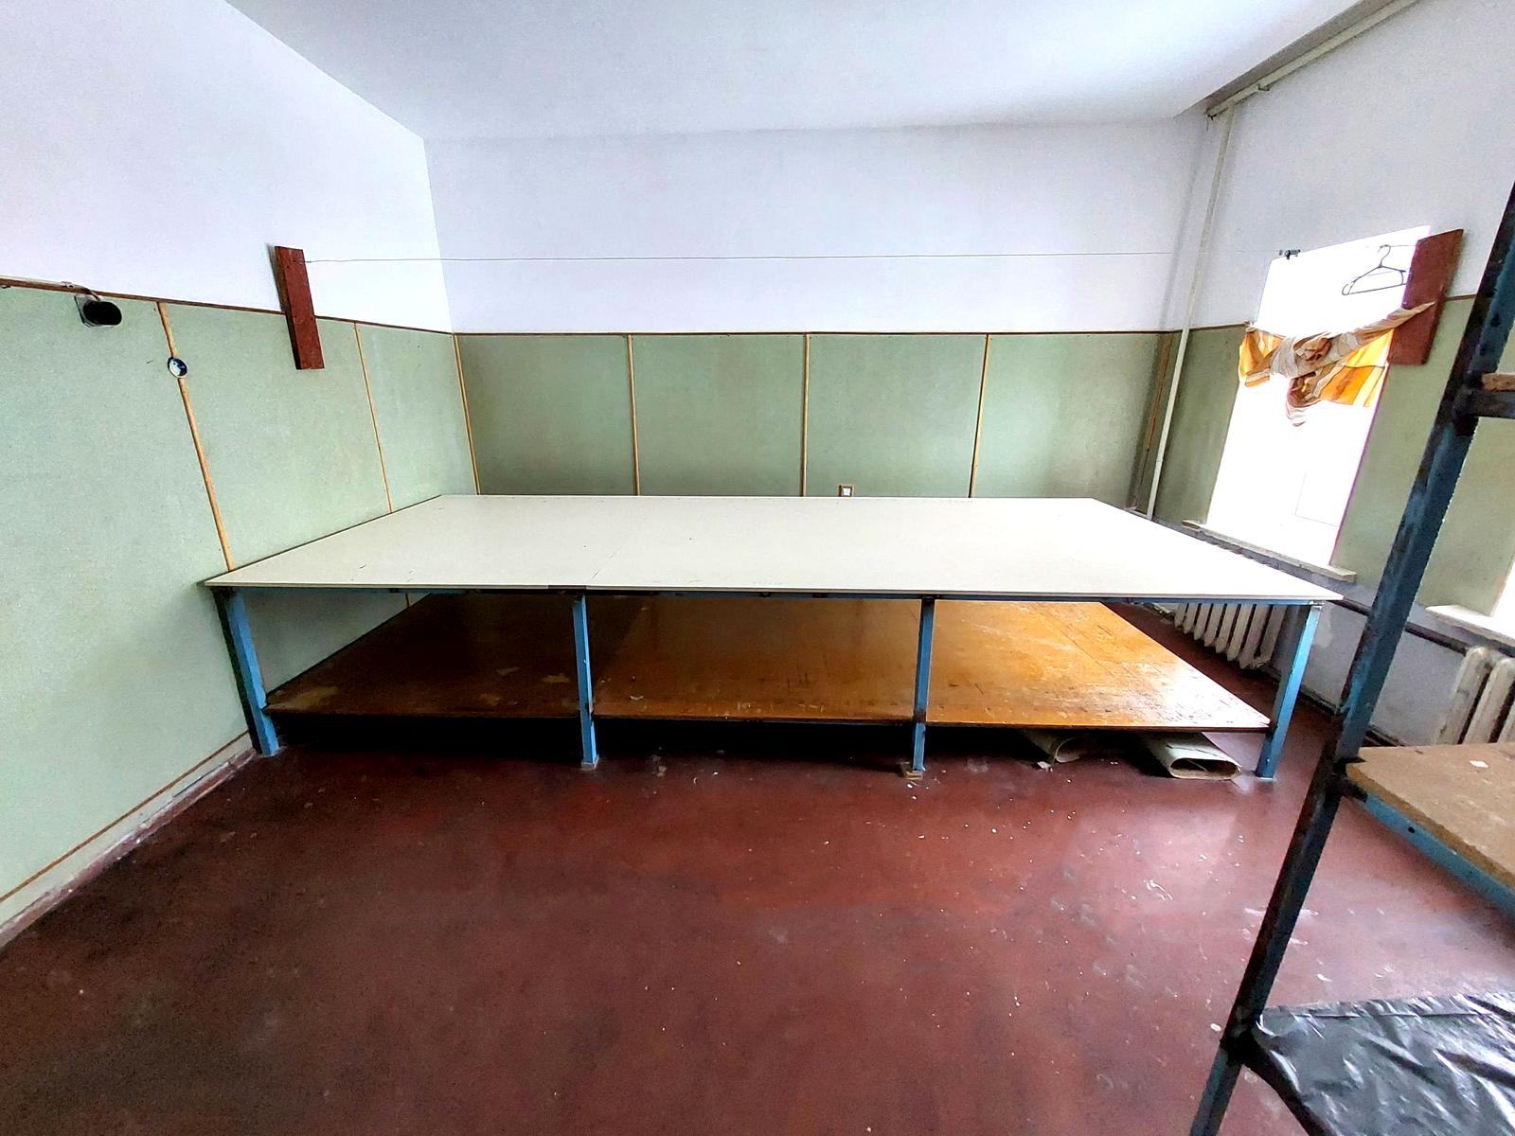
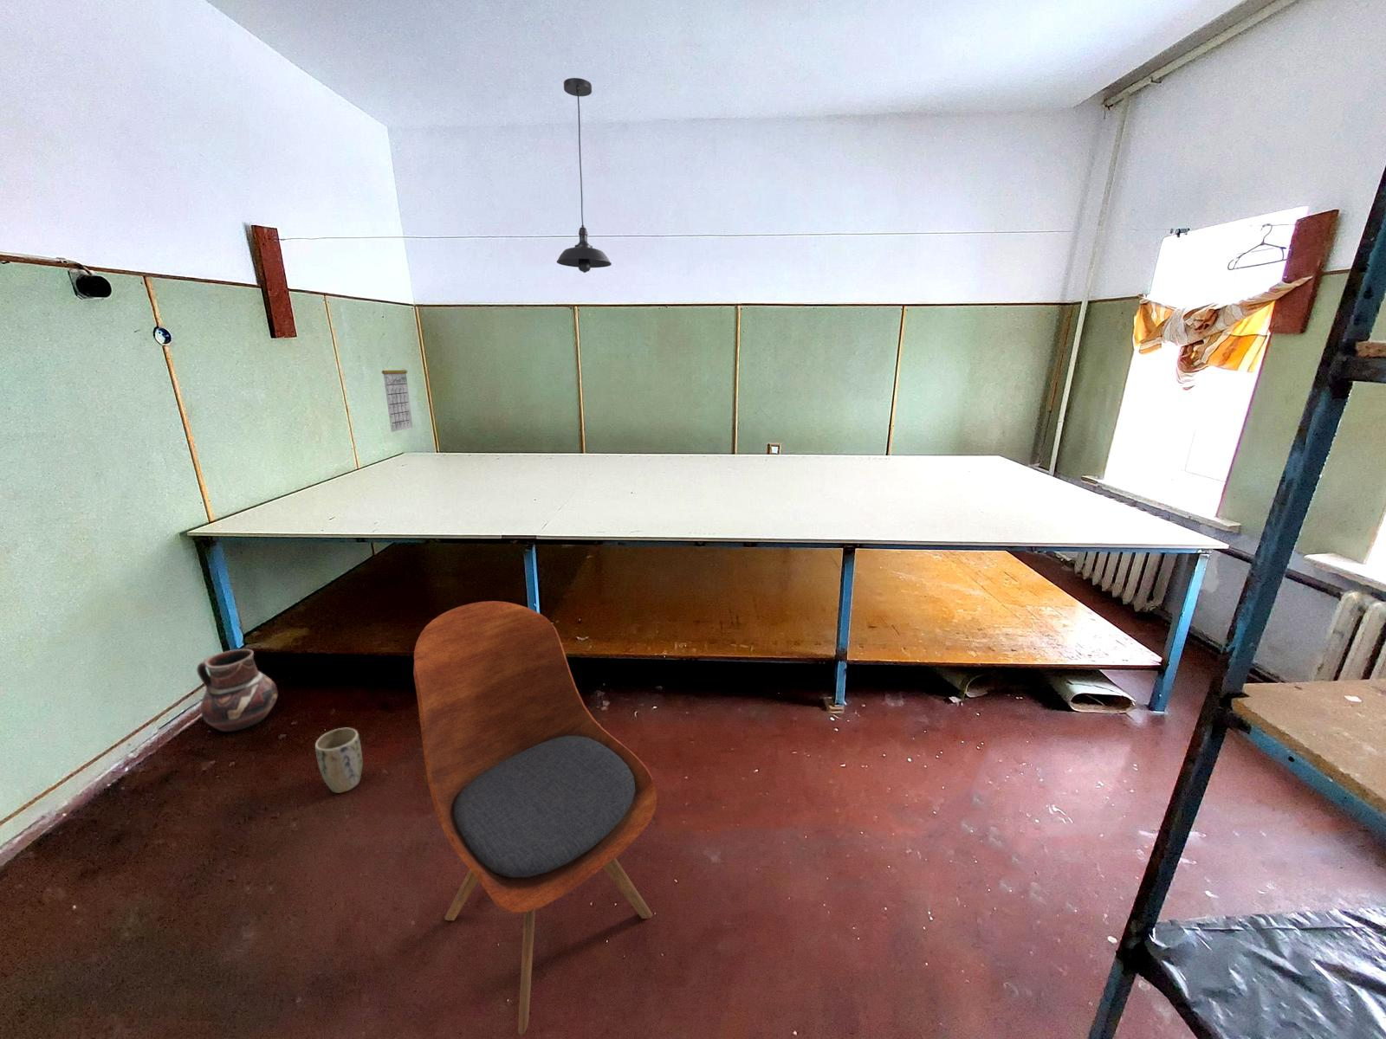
+ dining chair (537, 790)
+ plant pot (340, 761)
+ light fixture (582, 182)
+ ceramic pot (237, 689)
+ calendar (397, 393)
